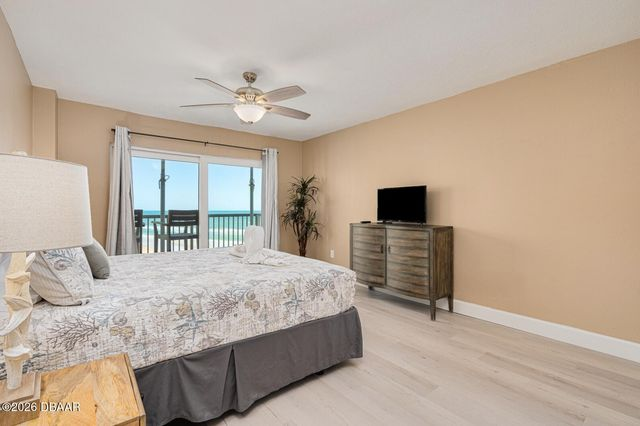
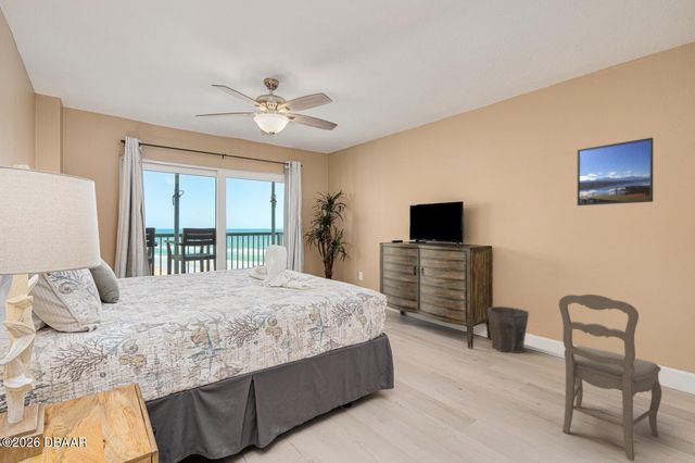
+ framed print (612, 174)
+ waste bin (507, 329)
+ chair (605, 361)
